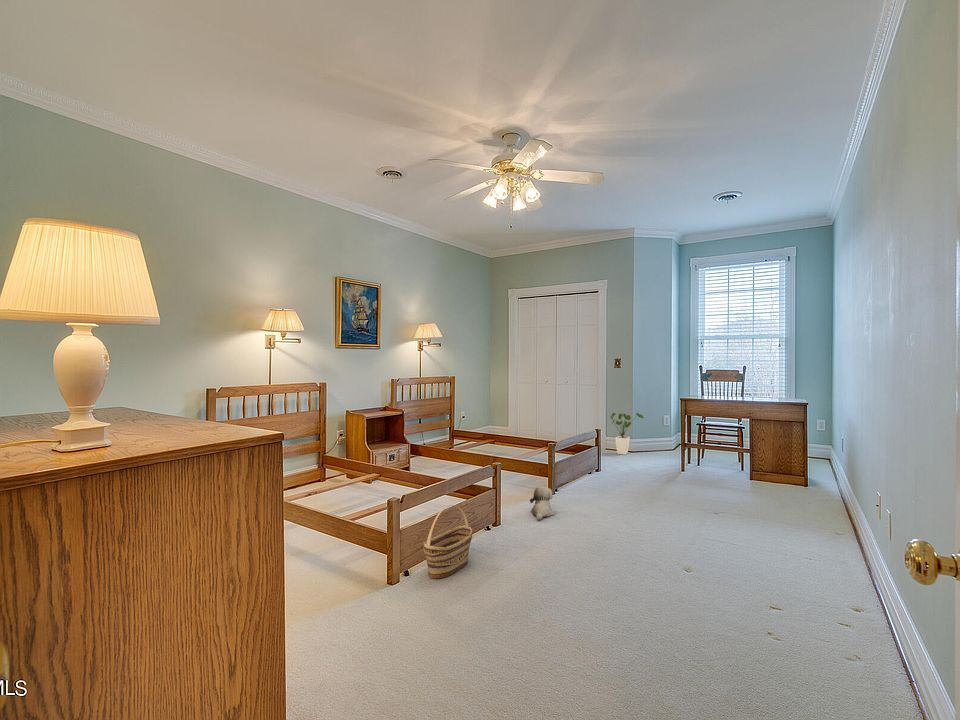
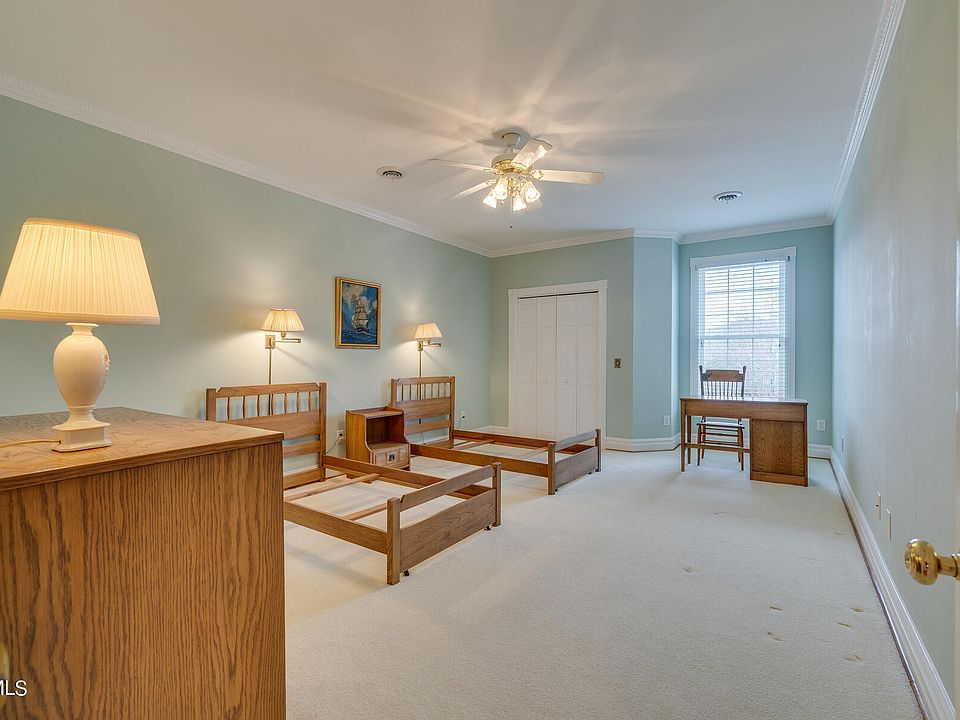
- house plant (624, 433)
- basket (448, 536)
- plush toy (539, 501)
